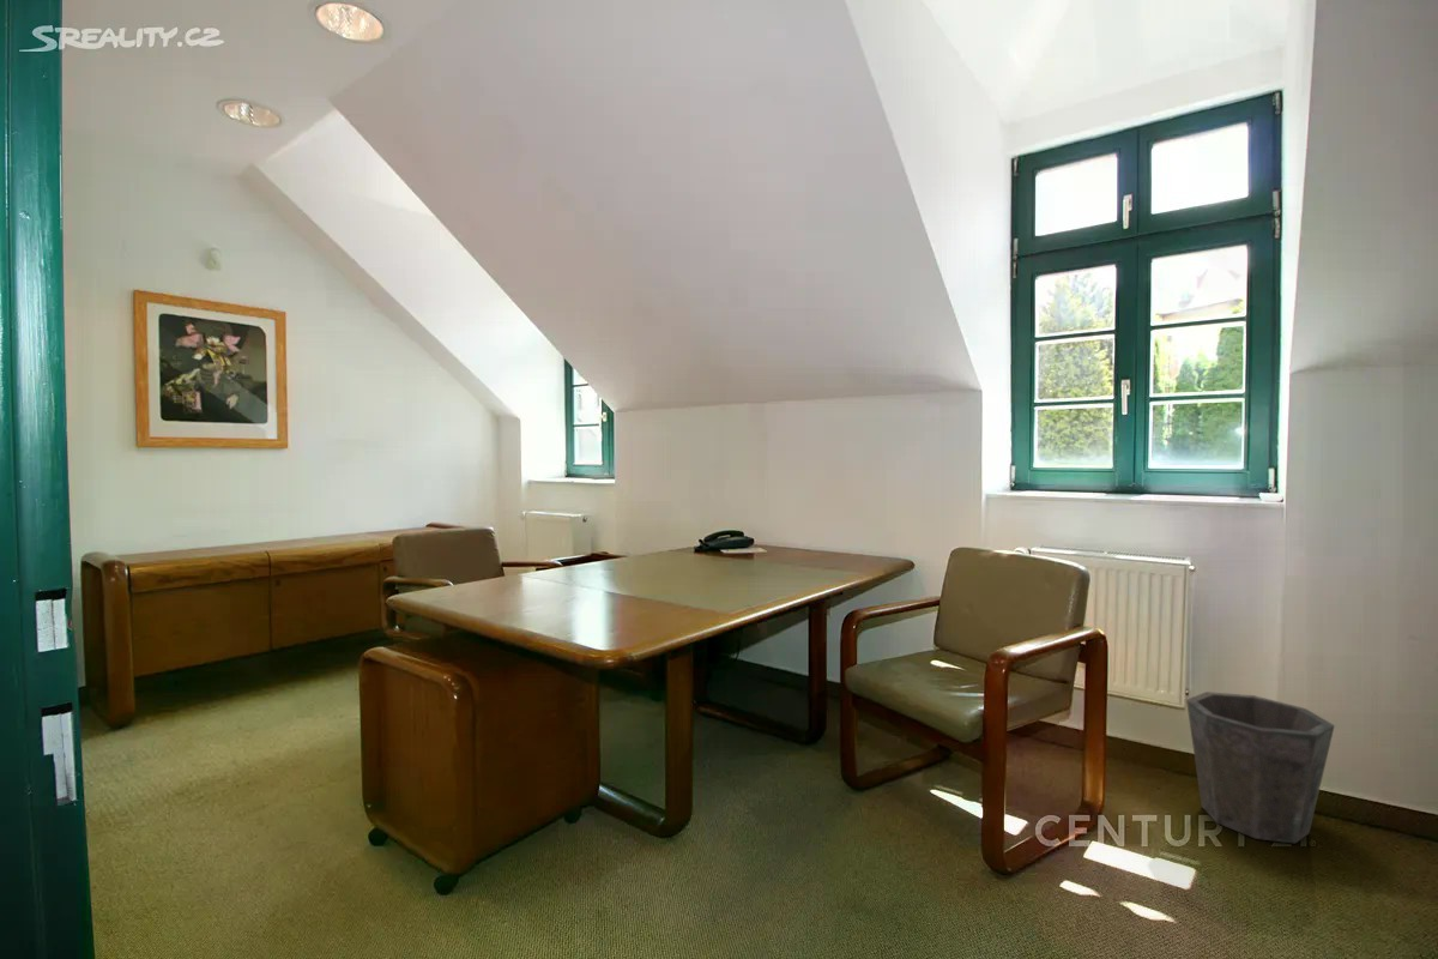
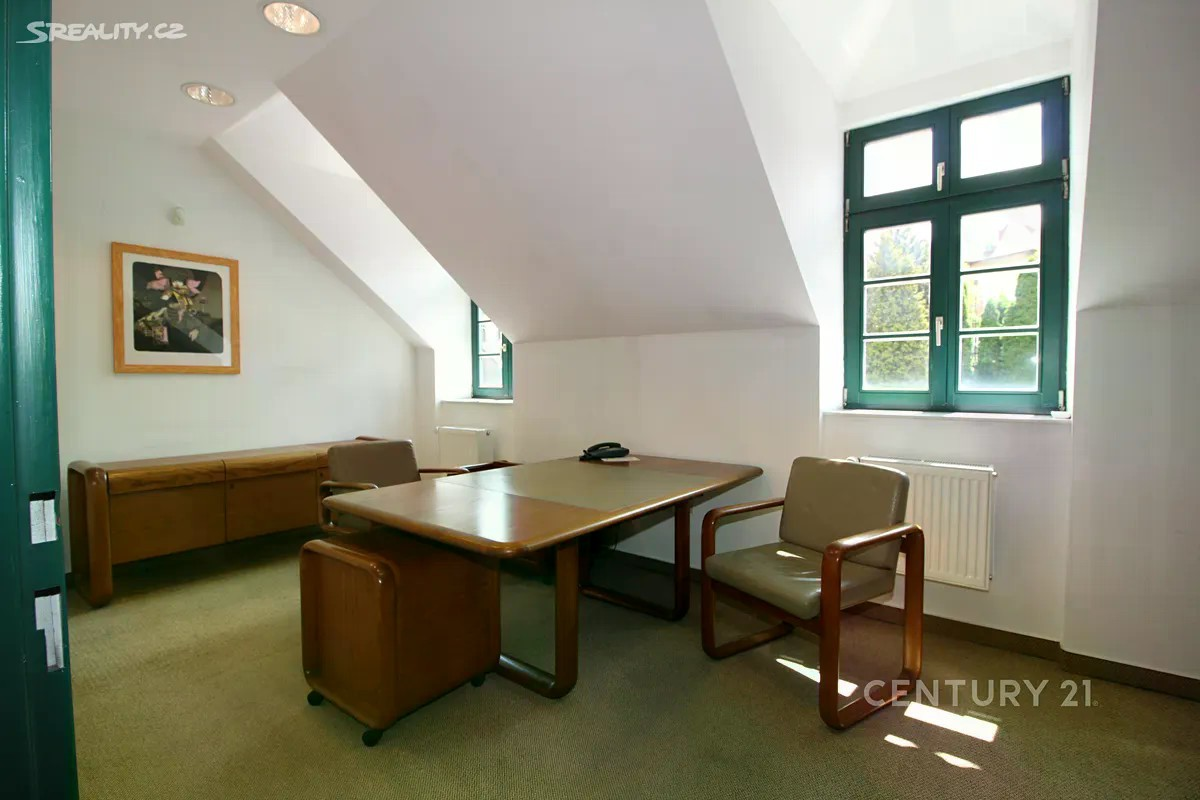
- waste bin (1255, 765)
